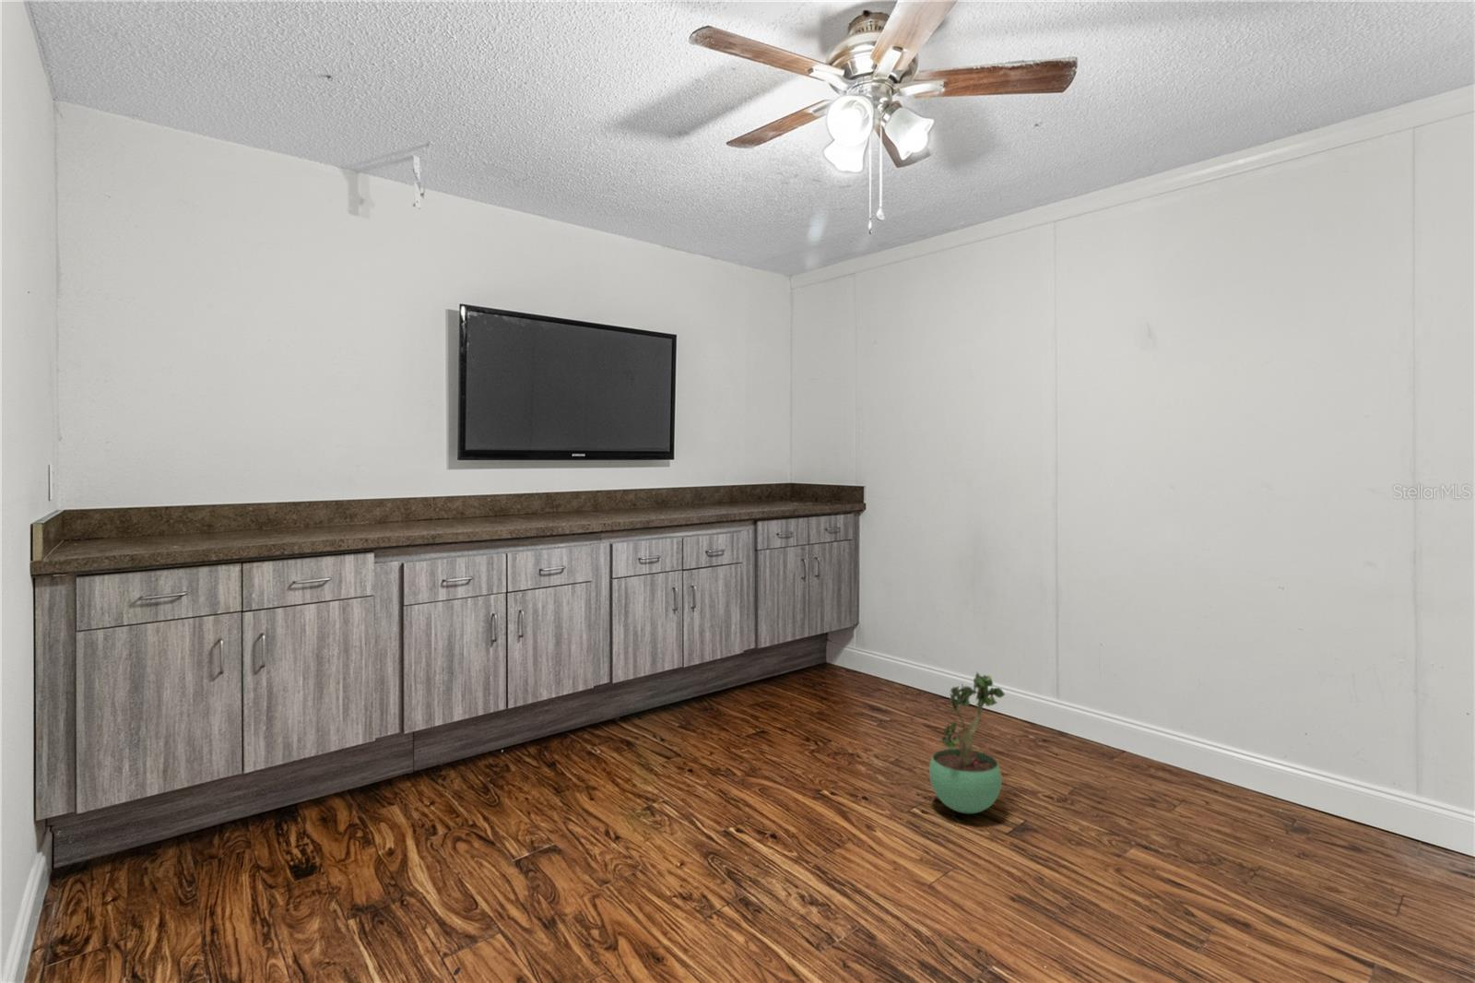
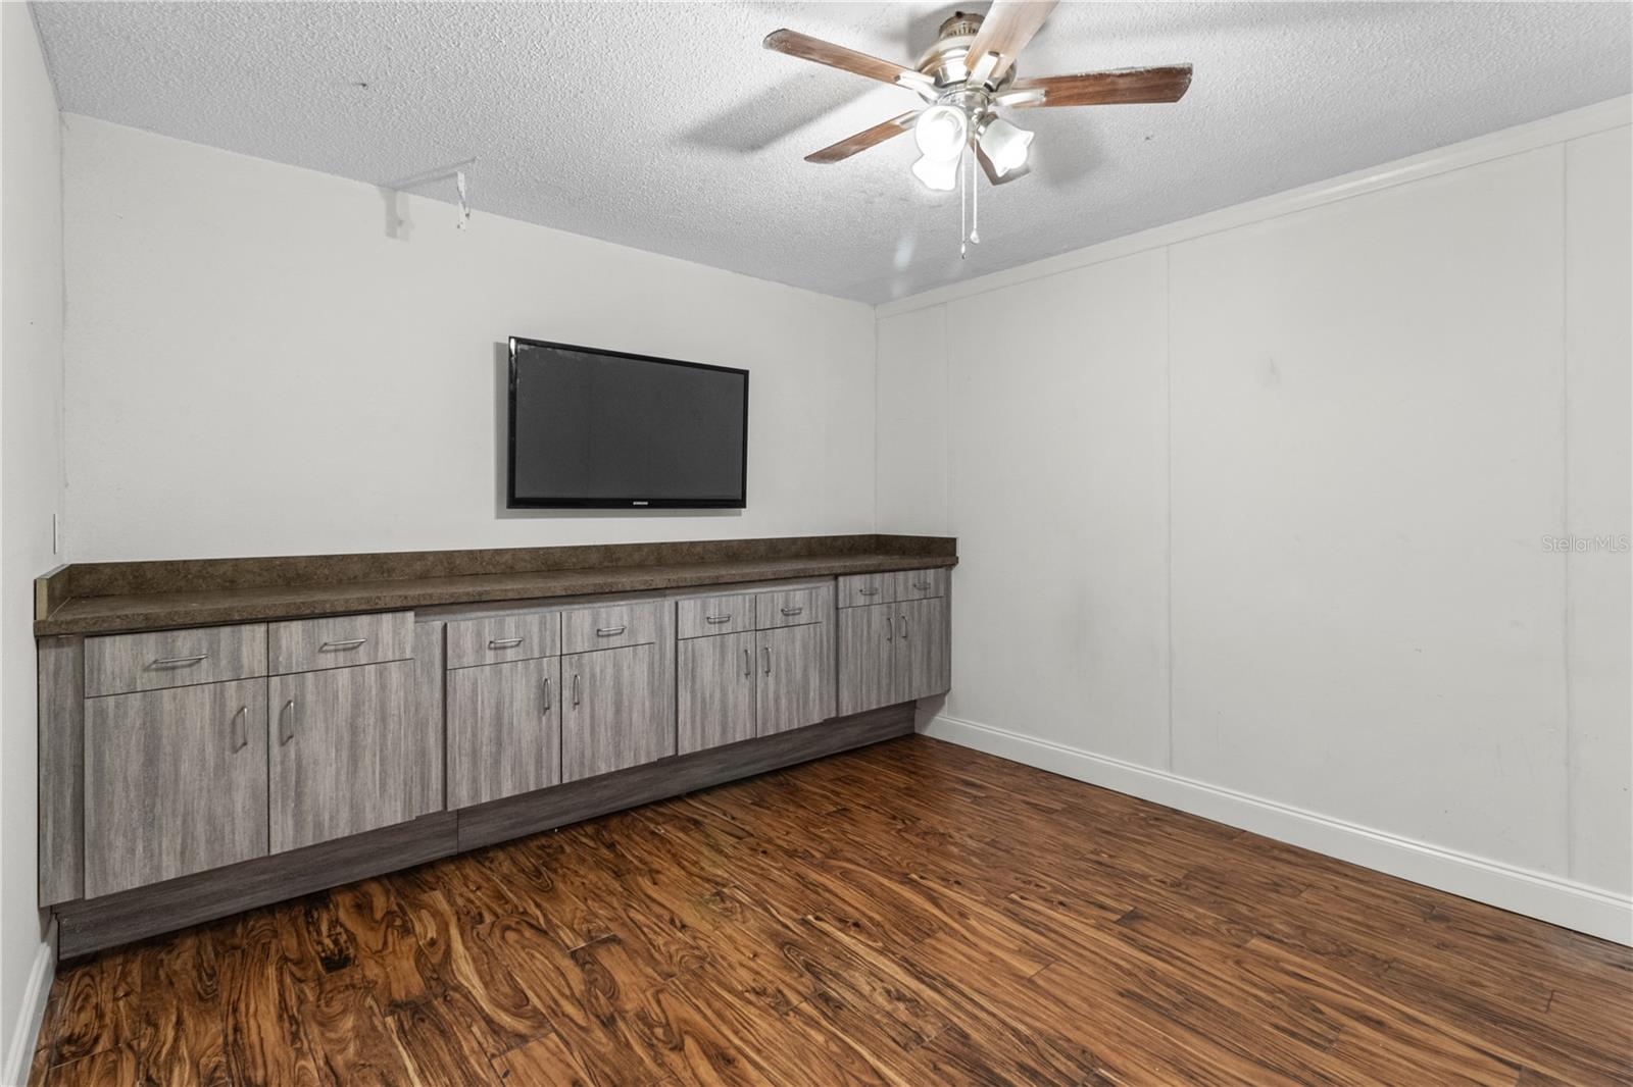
- potted plant (967, 741)
